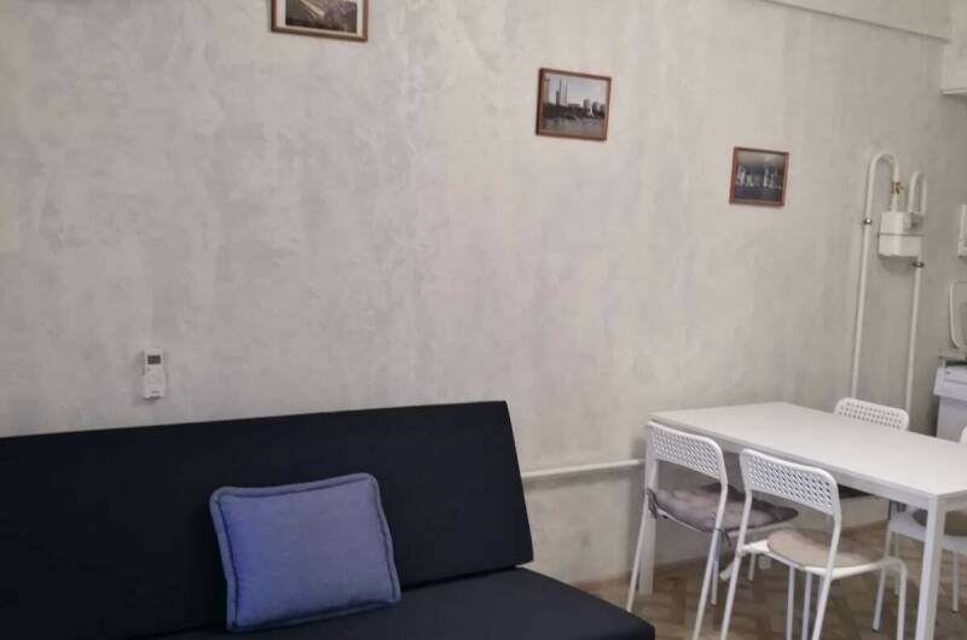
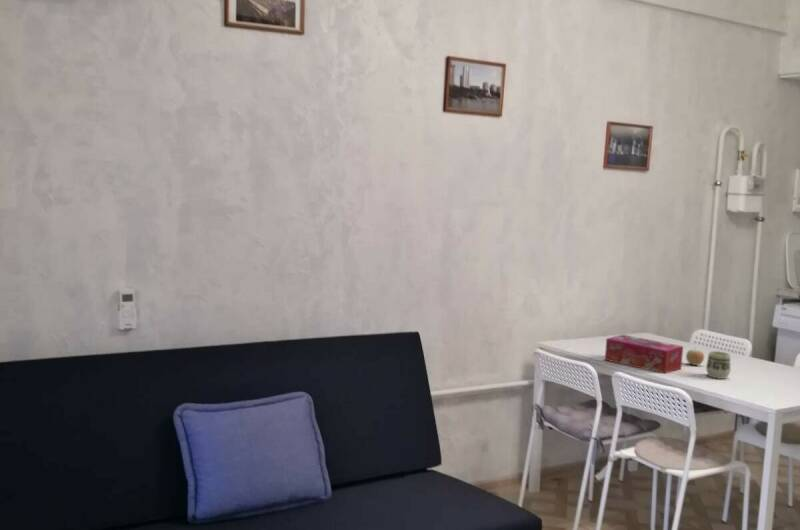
+ cup (718, 364)
+ tissue box (643, 353)
+ fruit (695, 355)
